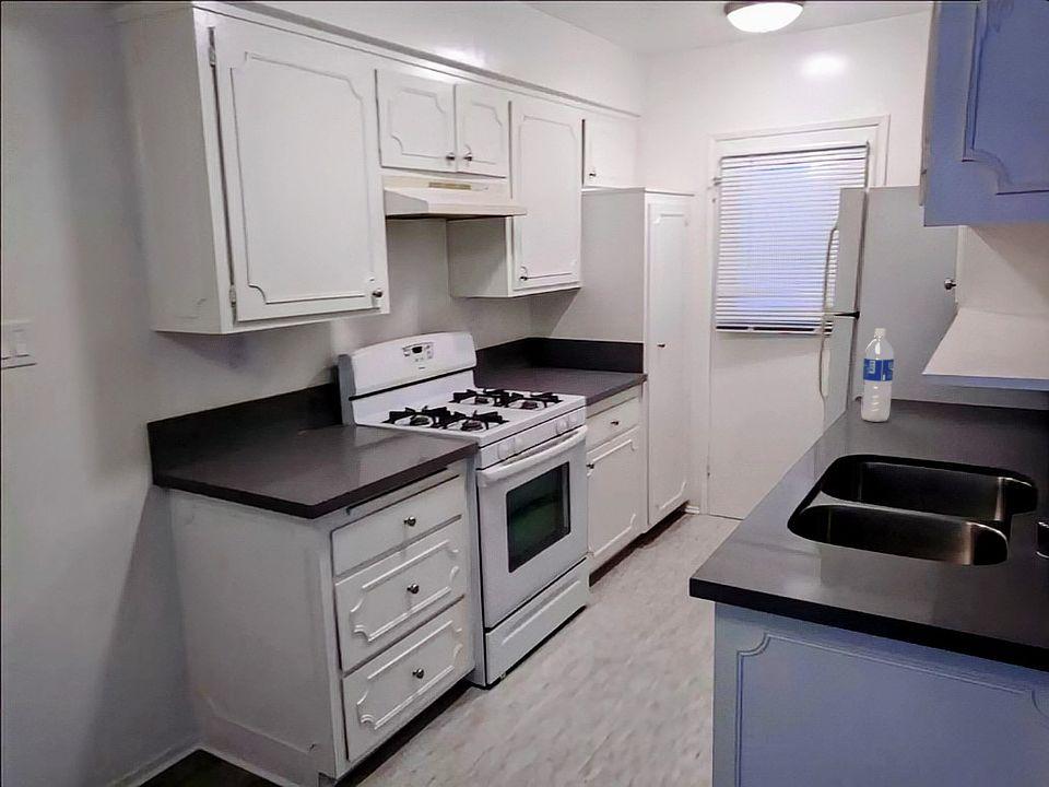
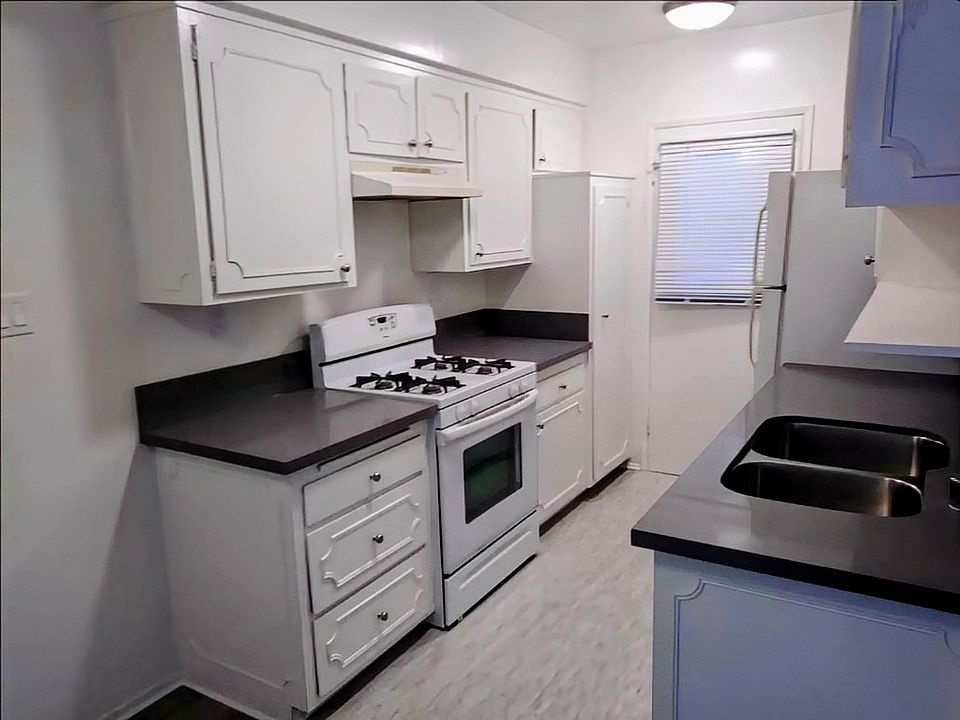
- water bottle (877, 374)
